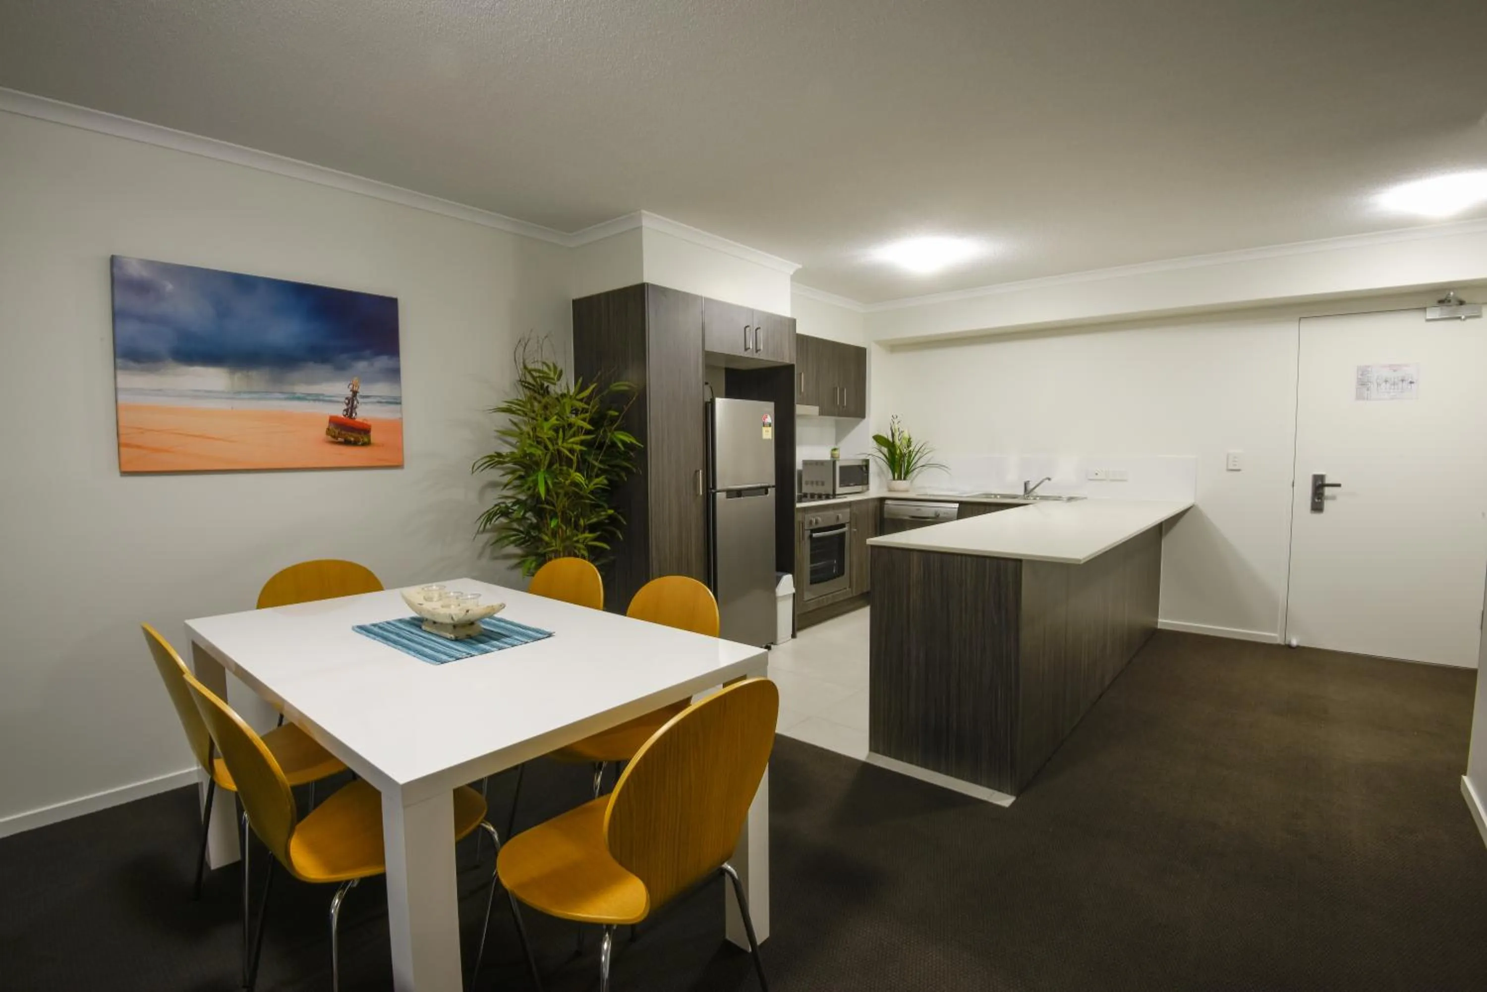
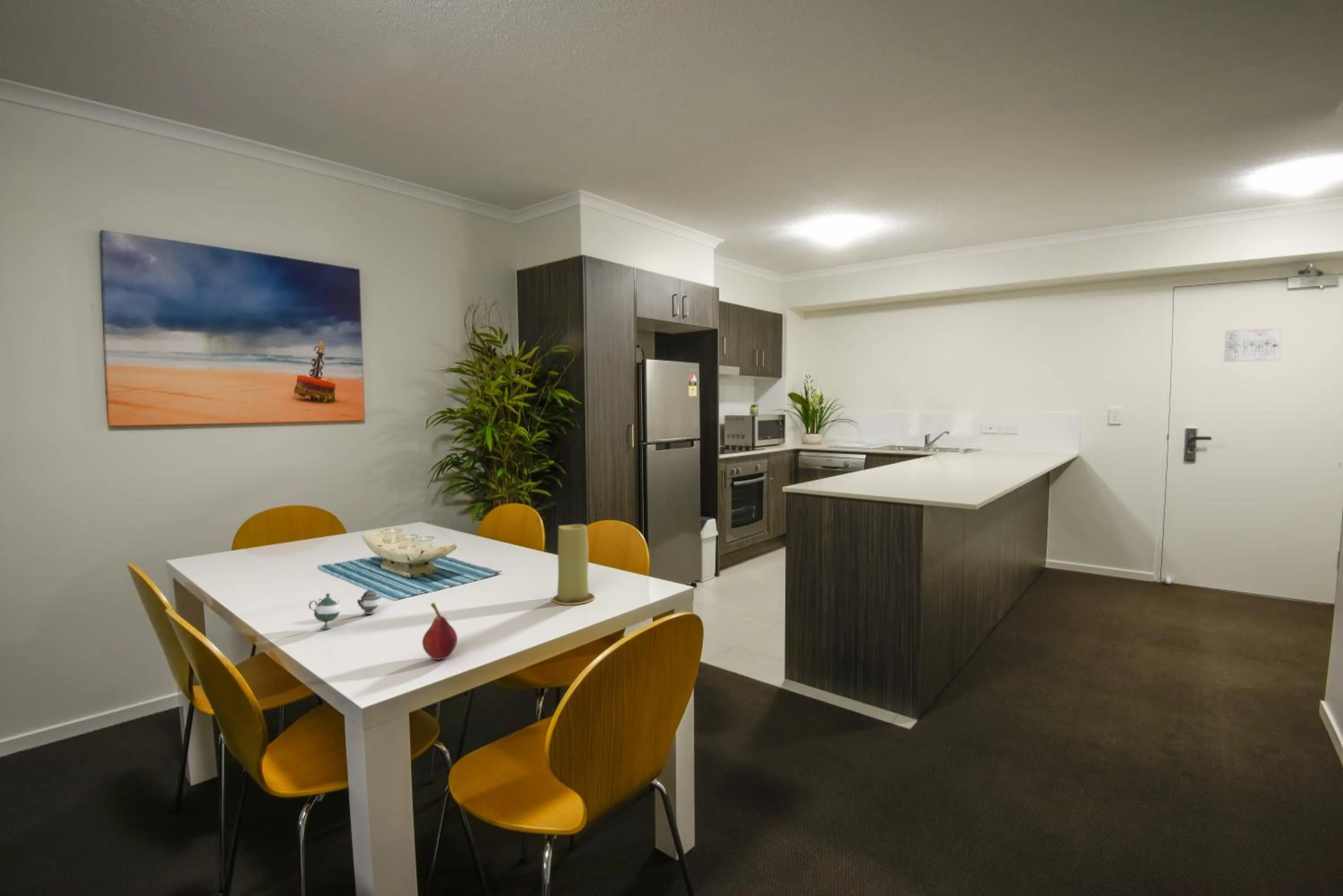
+ teapot (340, 604)
+ fruit (440, 630)
+ candle (573, 562)
